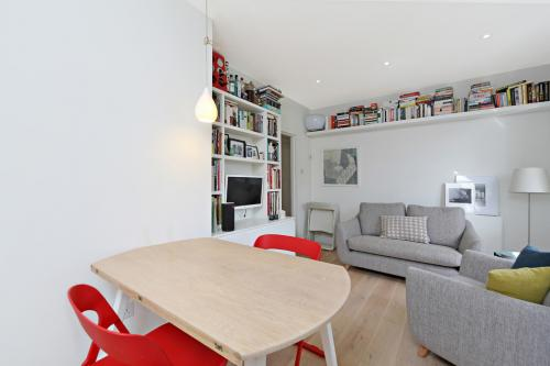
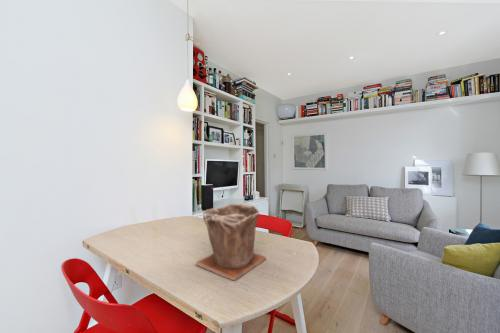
+ plant pot (231, 234)
